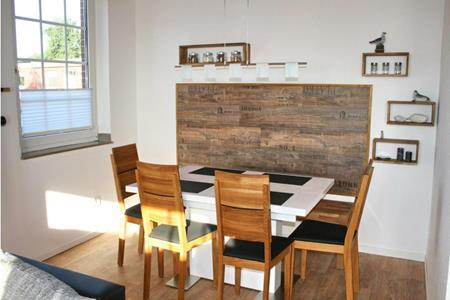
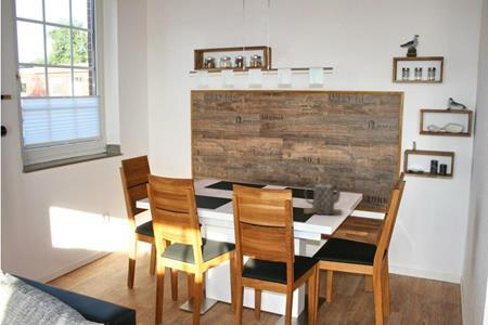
+ teapot (322, 195)
